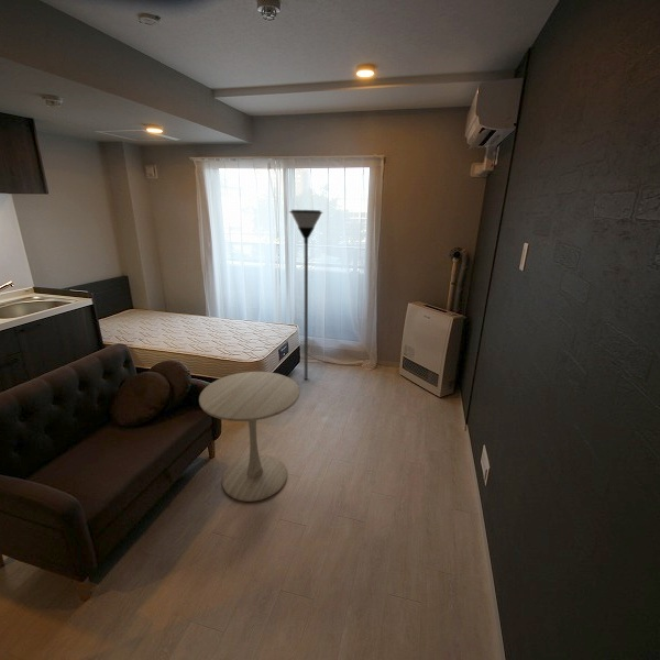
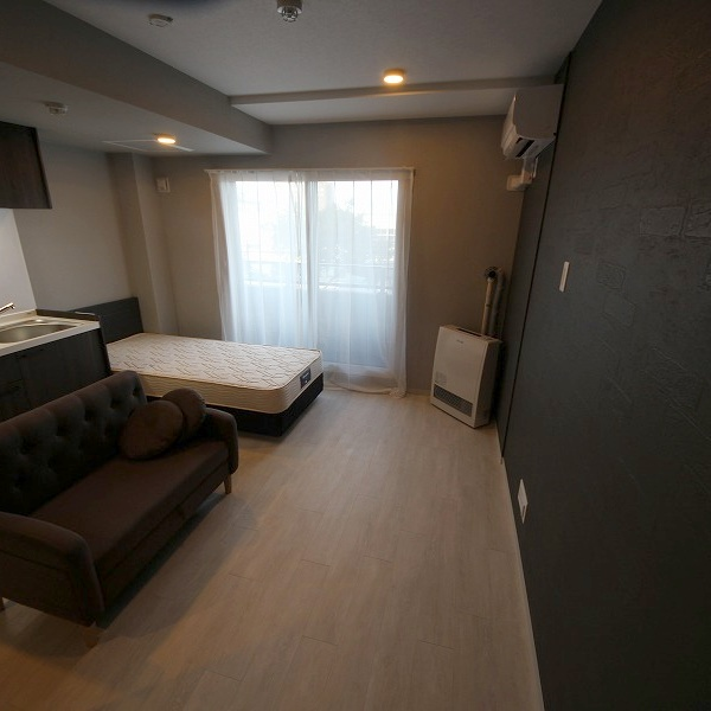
- floor lamp (306, 300)
- side table (253, 436)
